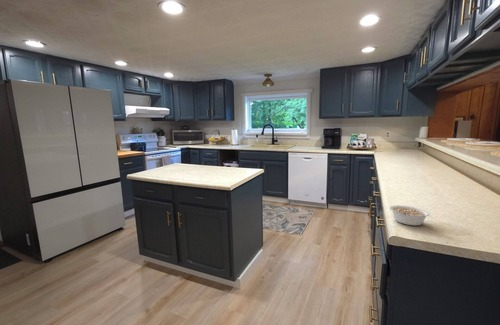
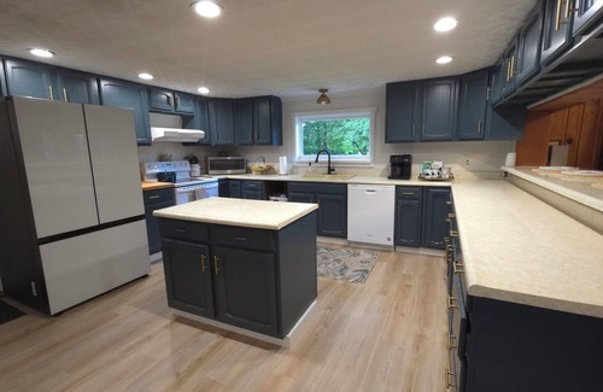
- legume (410, 215)
